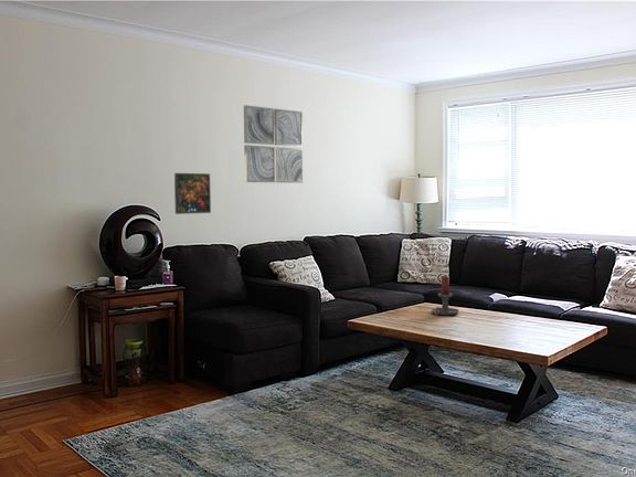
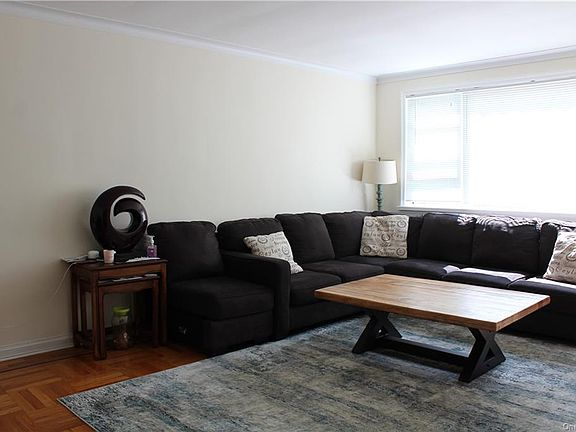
- wall art (274, 147)
- candle holder (443, 295)
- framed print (192, 193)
